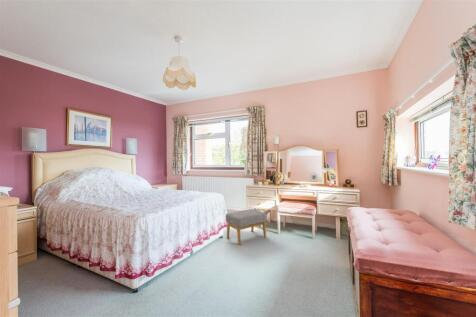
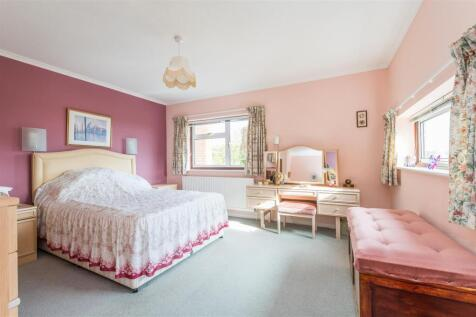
- footstool (246, 224)
